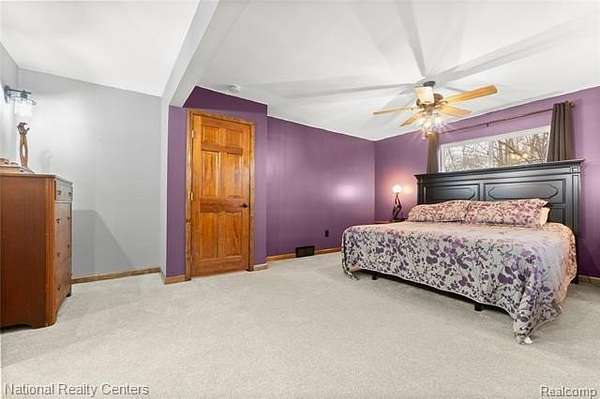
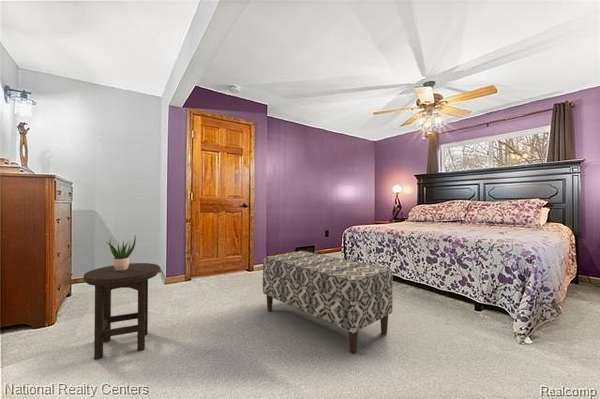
+ potted plant (121, 251)
+ bench (321, 291)
+ stool (124, 314)
